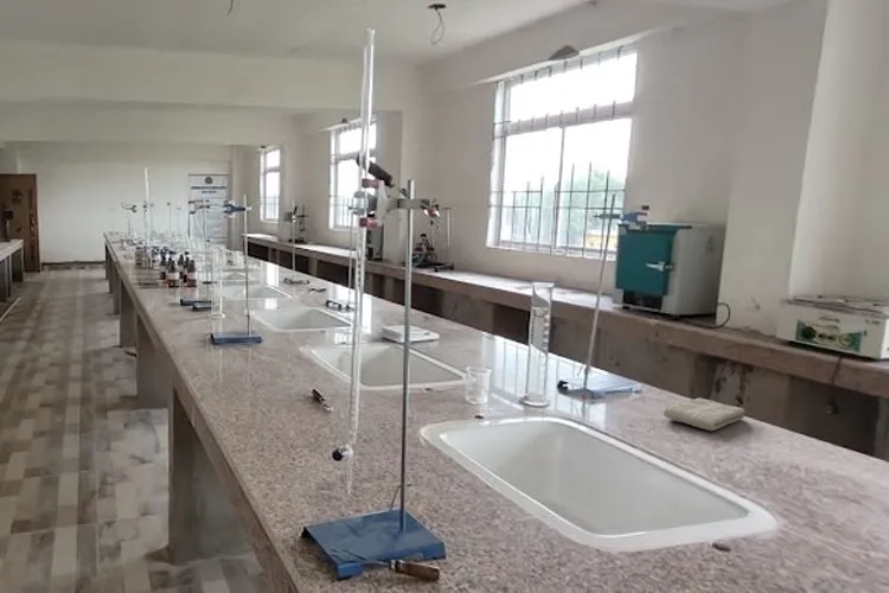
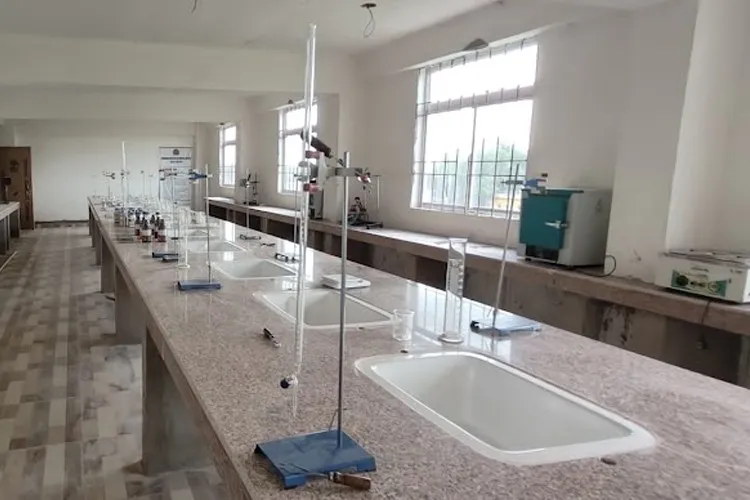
- washcloth (705, 413)
